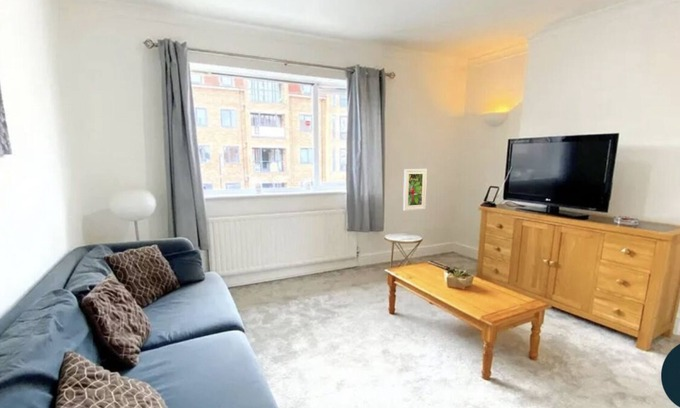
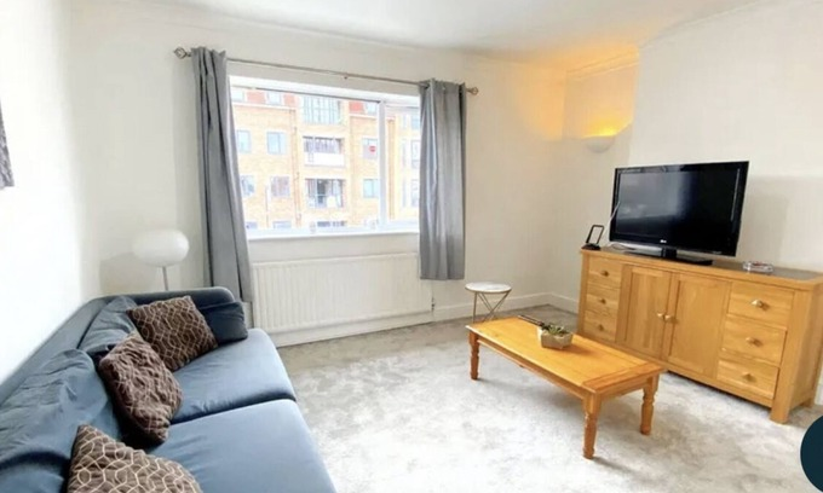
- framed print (415, 189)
